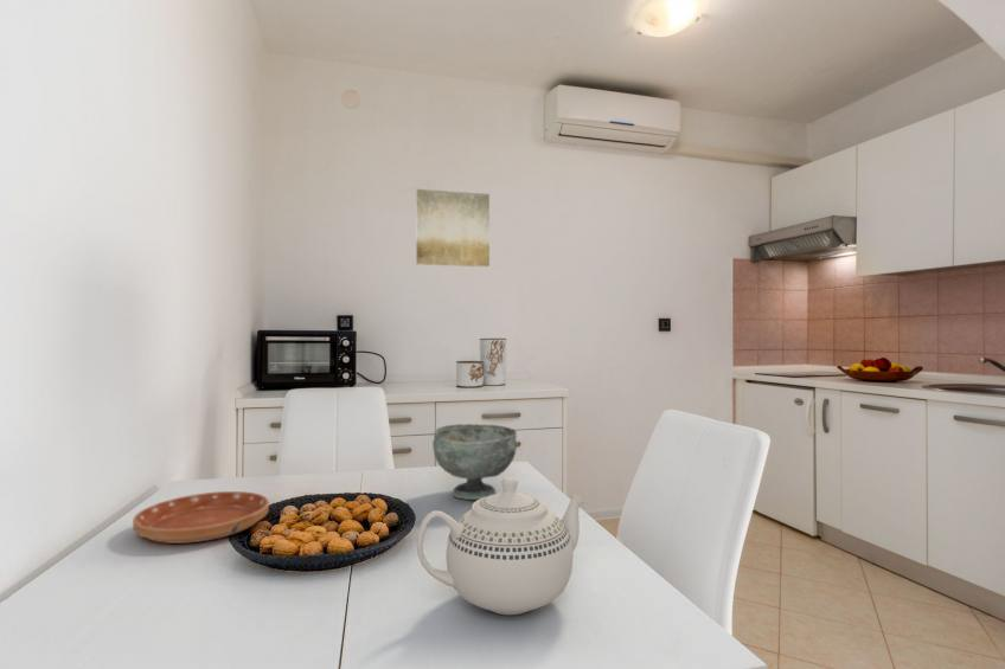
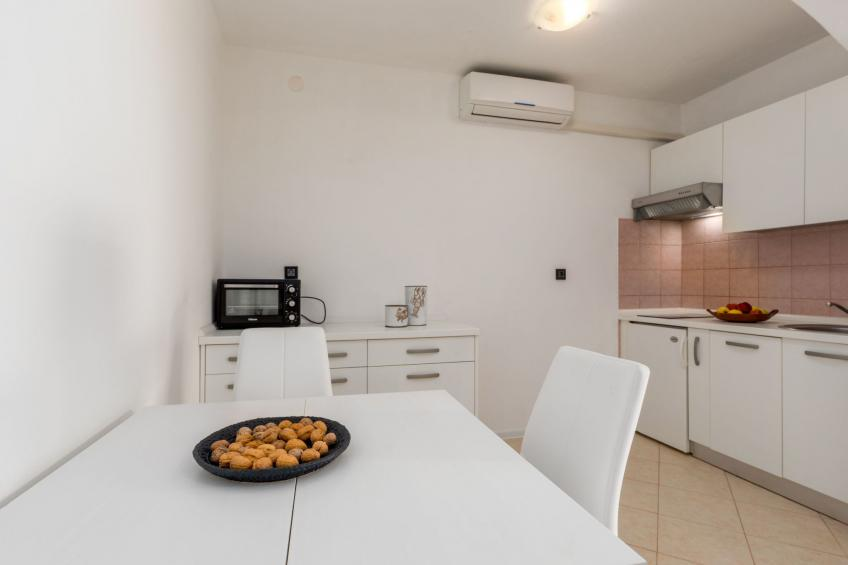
- wall art (453, 229)
- saucer (204, 516)
- teapot (506, 540)
- bowl (475, 462)
